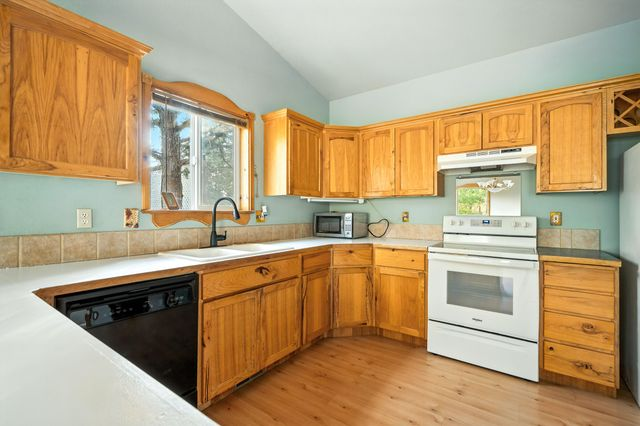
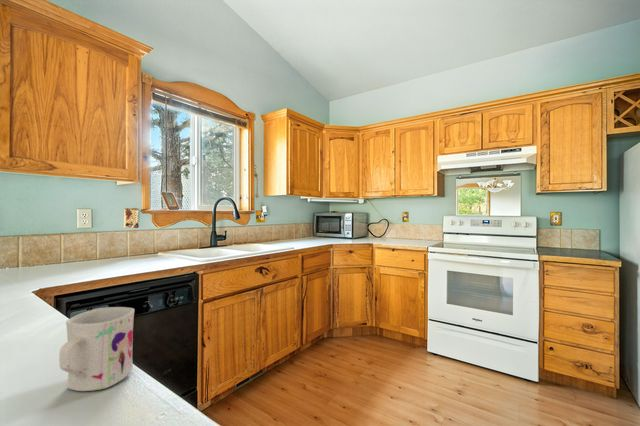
+ mug (94, 350)
